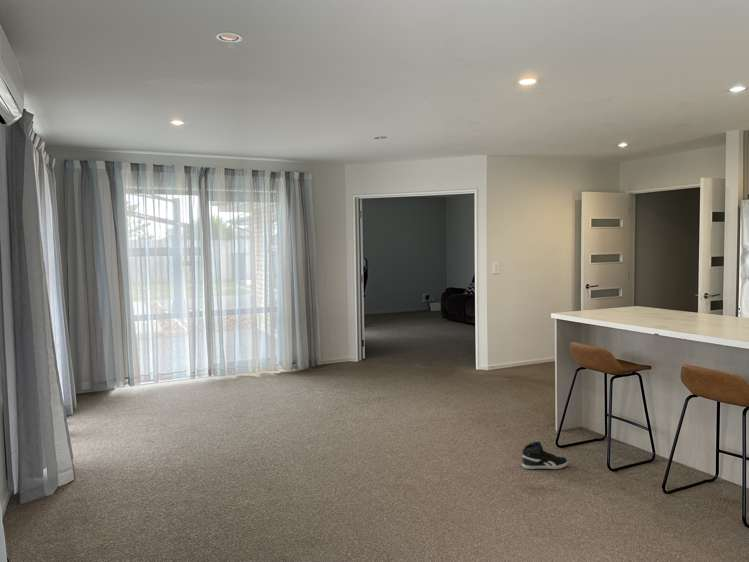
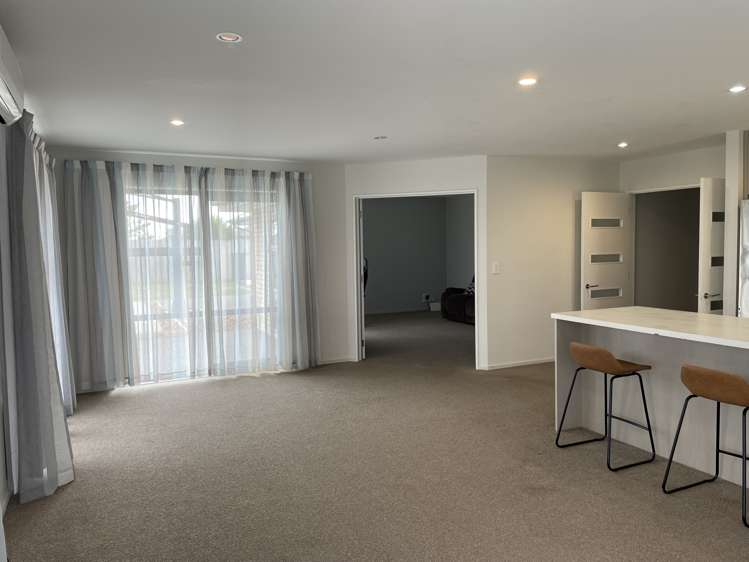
- sneaker (545, 454)
